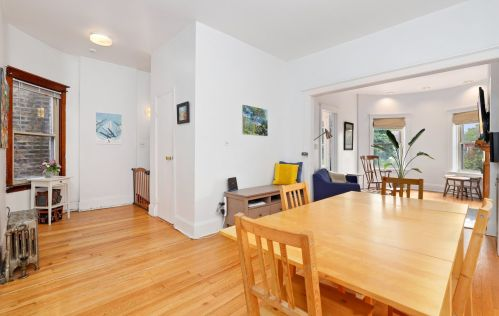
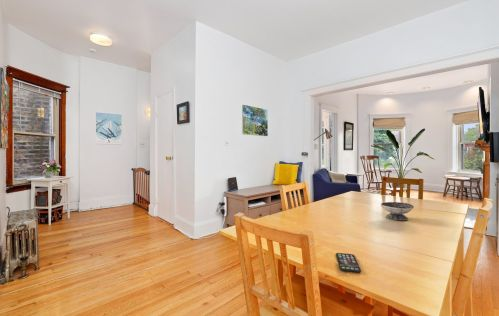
+ smartphone (347, 261)
+ bowl (396, 211)
